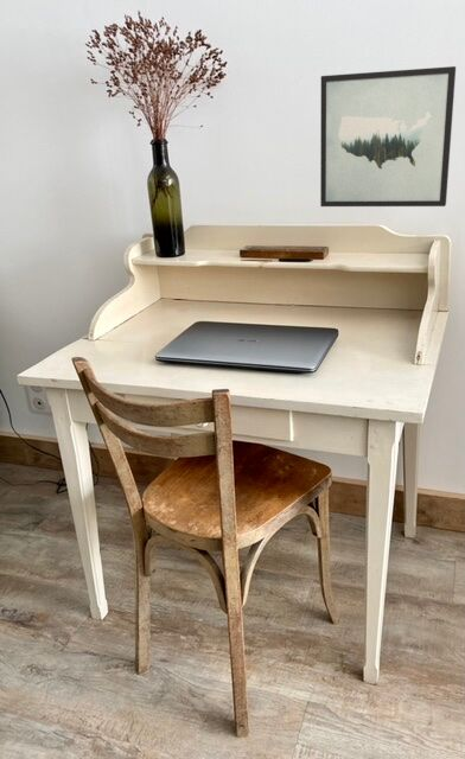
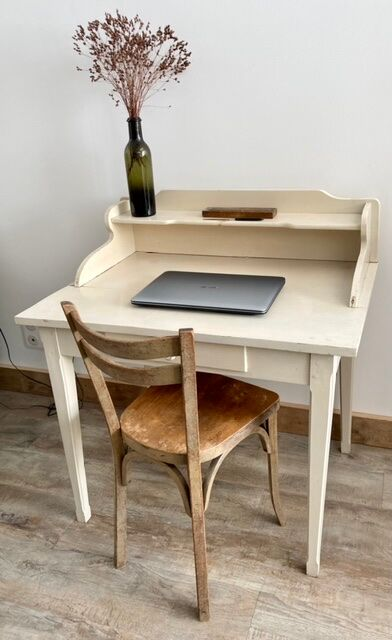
- wall art (384, 140)
